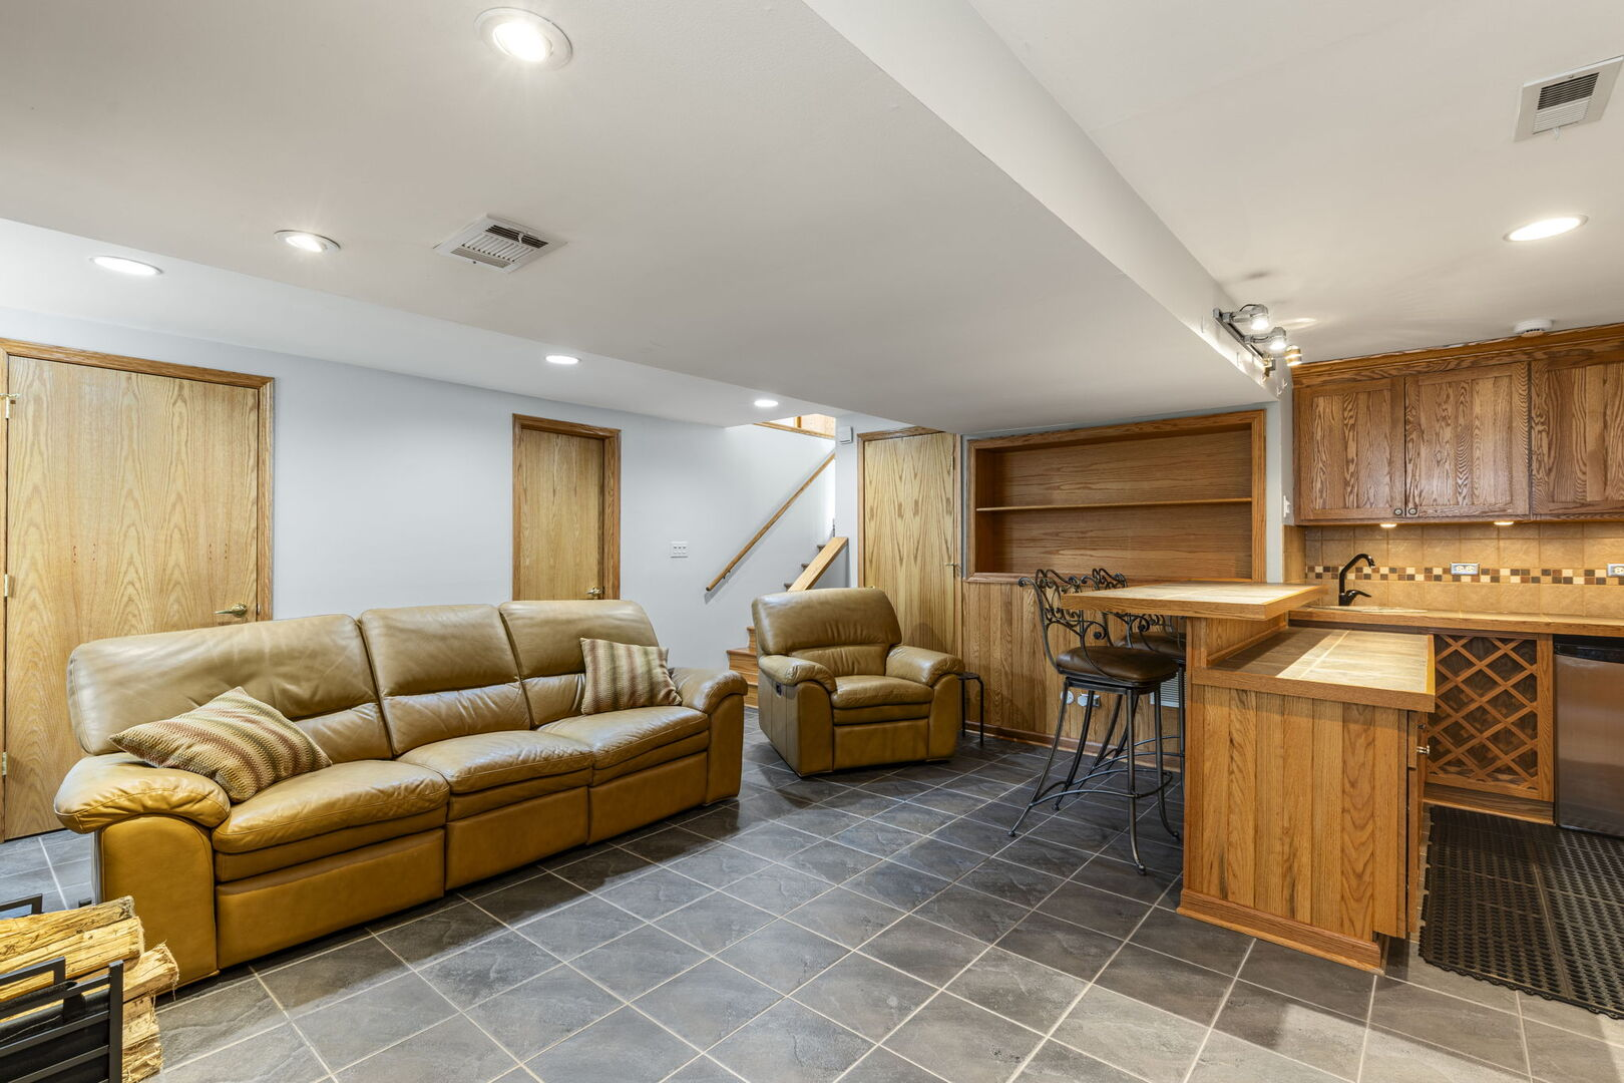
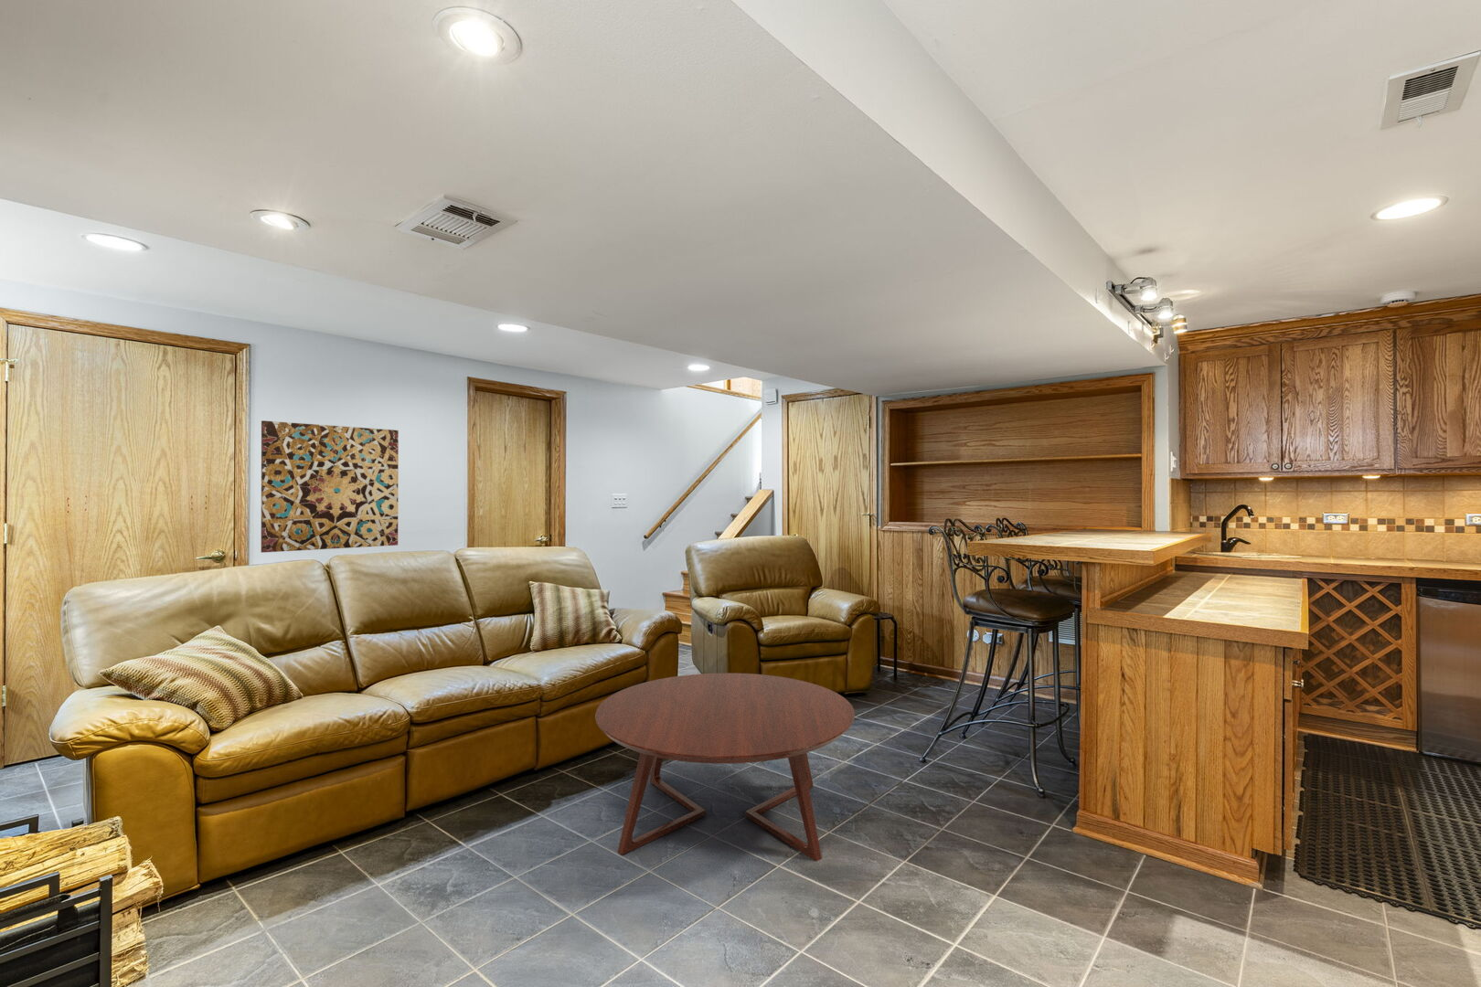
+ wall art (334, 487)
+ coffee table (725, 761)
